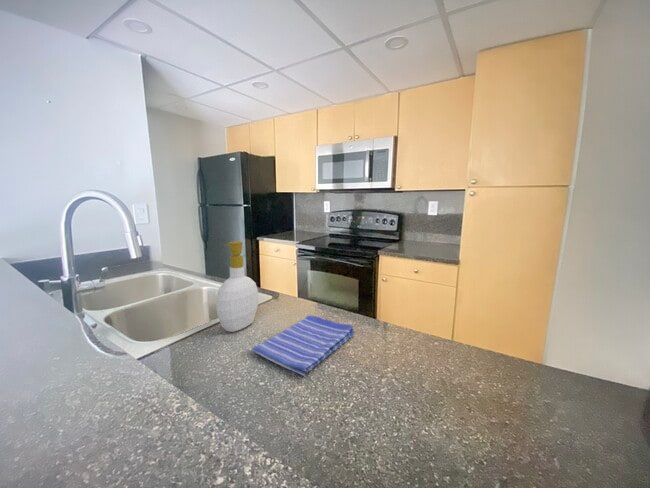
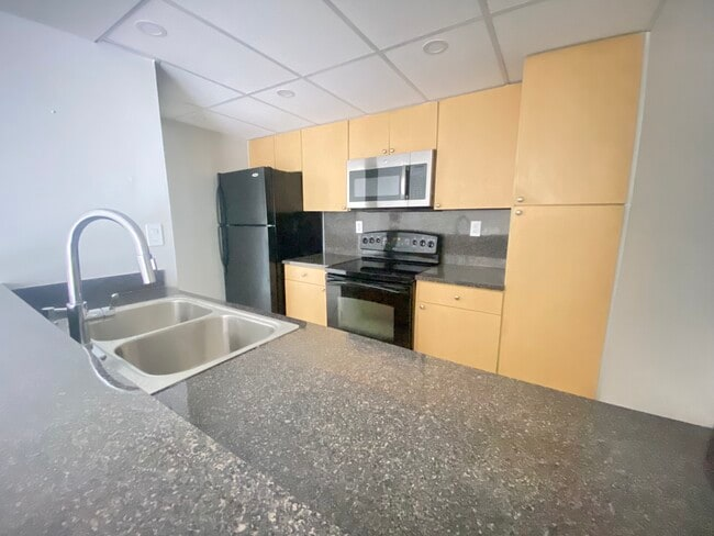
- soap bottle (236, 284)
- dish towel (307, 338)
